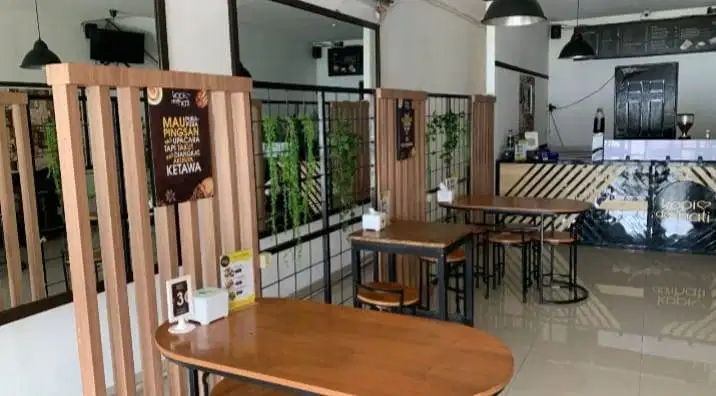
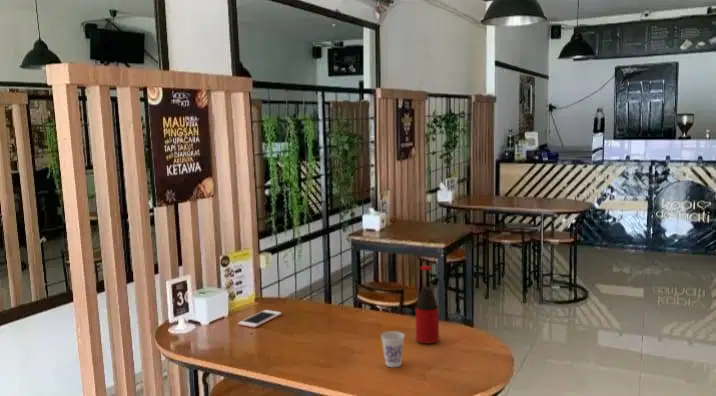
+ bottle (426, 303)
+ cell phone (260, 318)
+ cup (393, 349)
